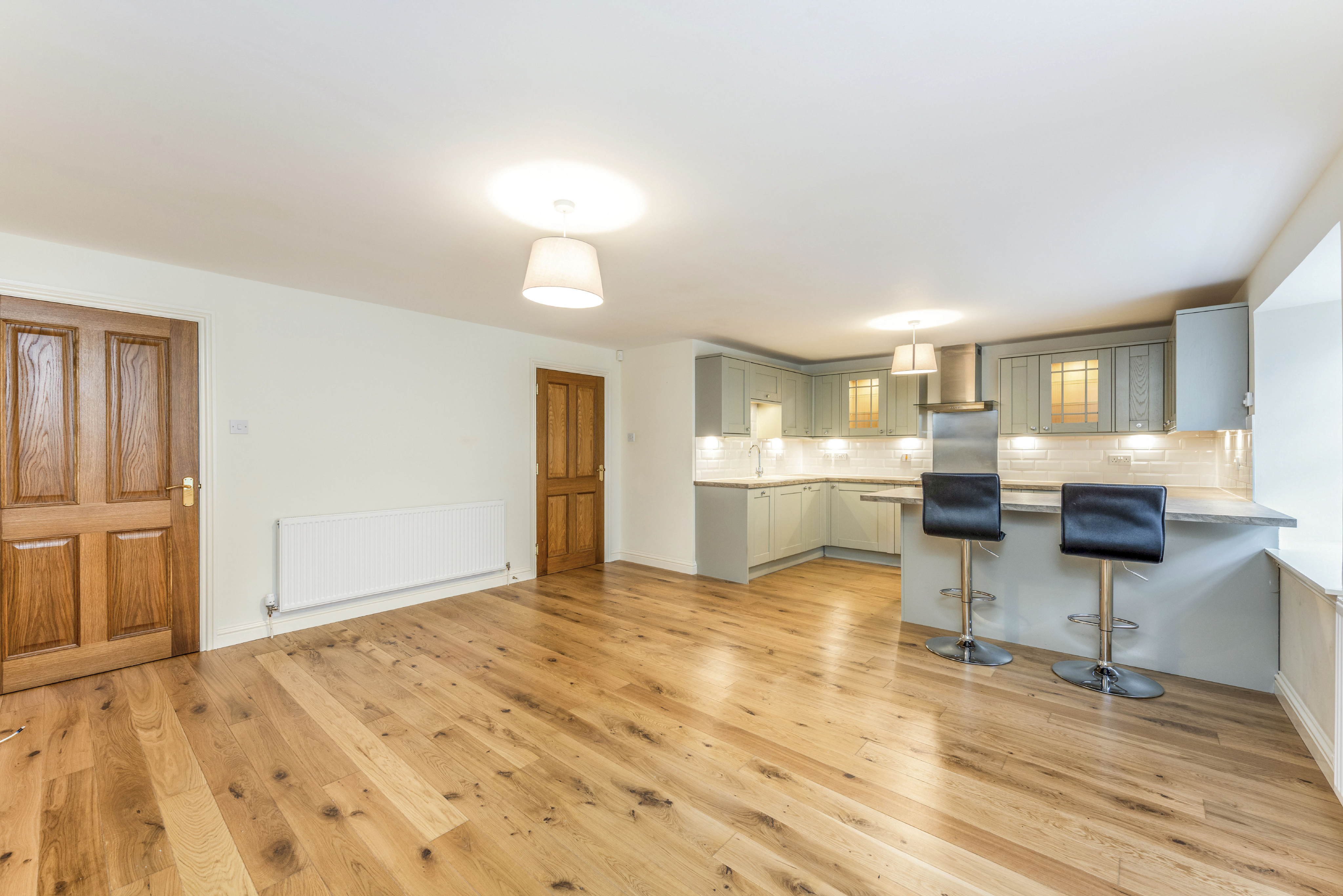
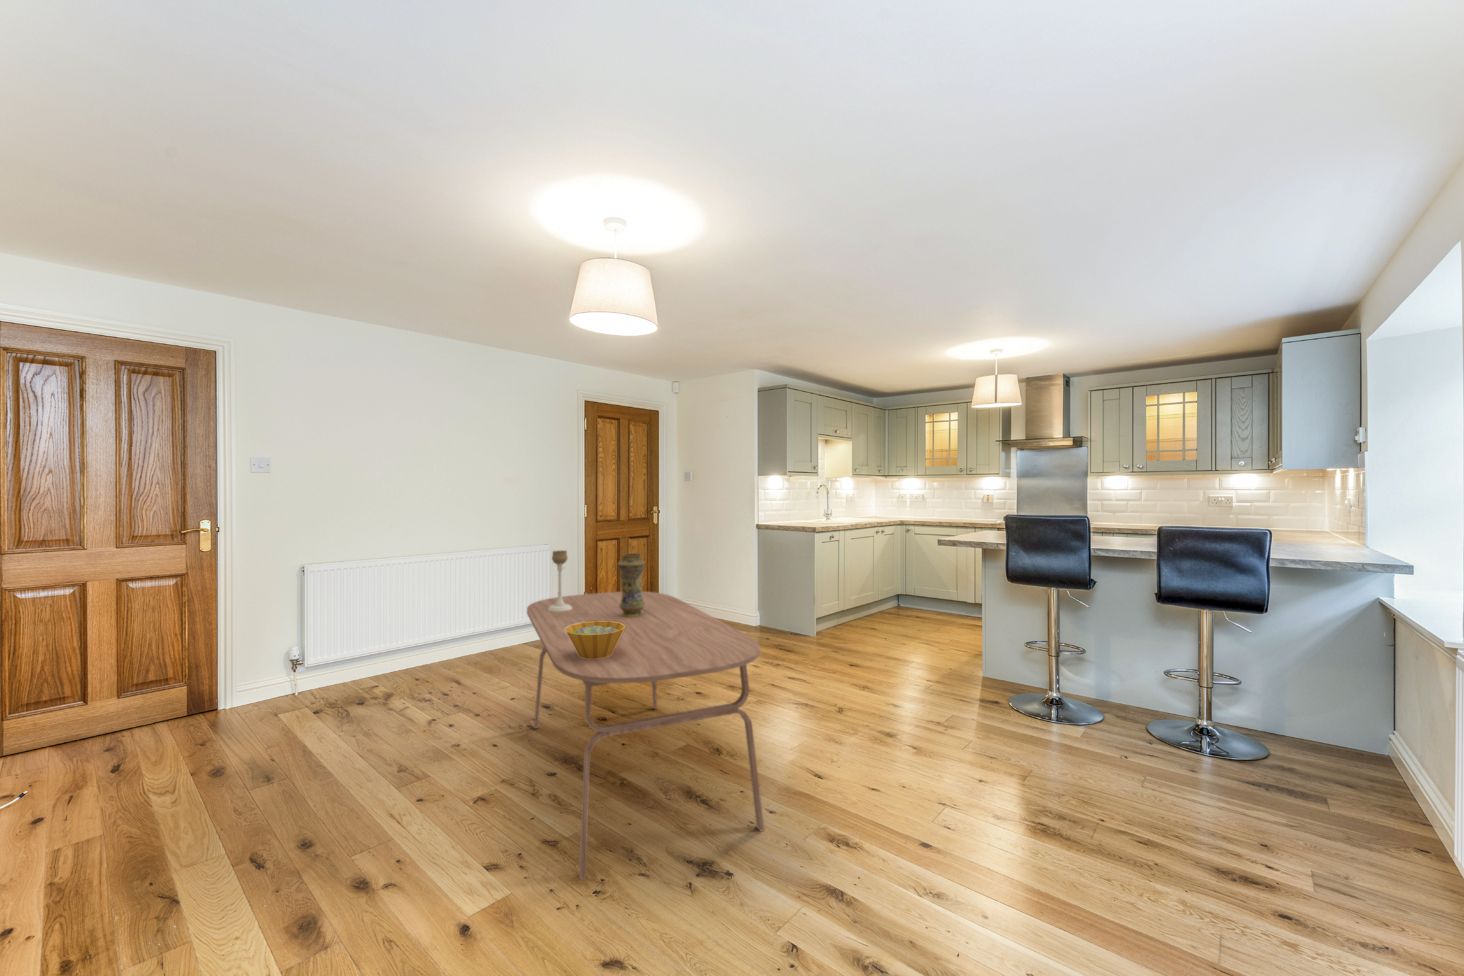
+ dining table (628, 683)
+ bowl (595, 640)
+ candle holder (559, 580)
+ vase (631, 584)
